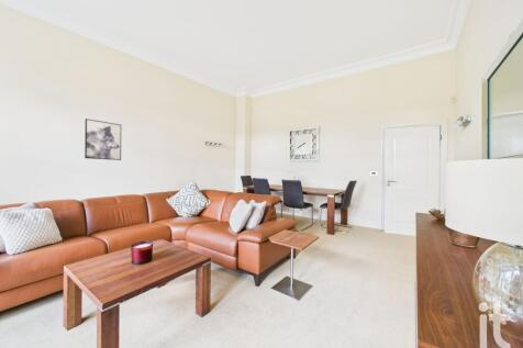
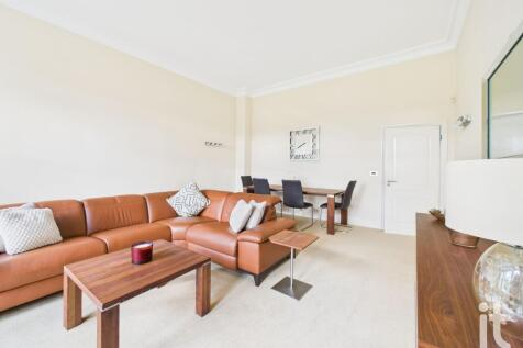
- wall art (103, 141)
